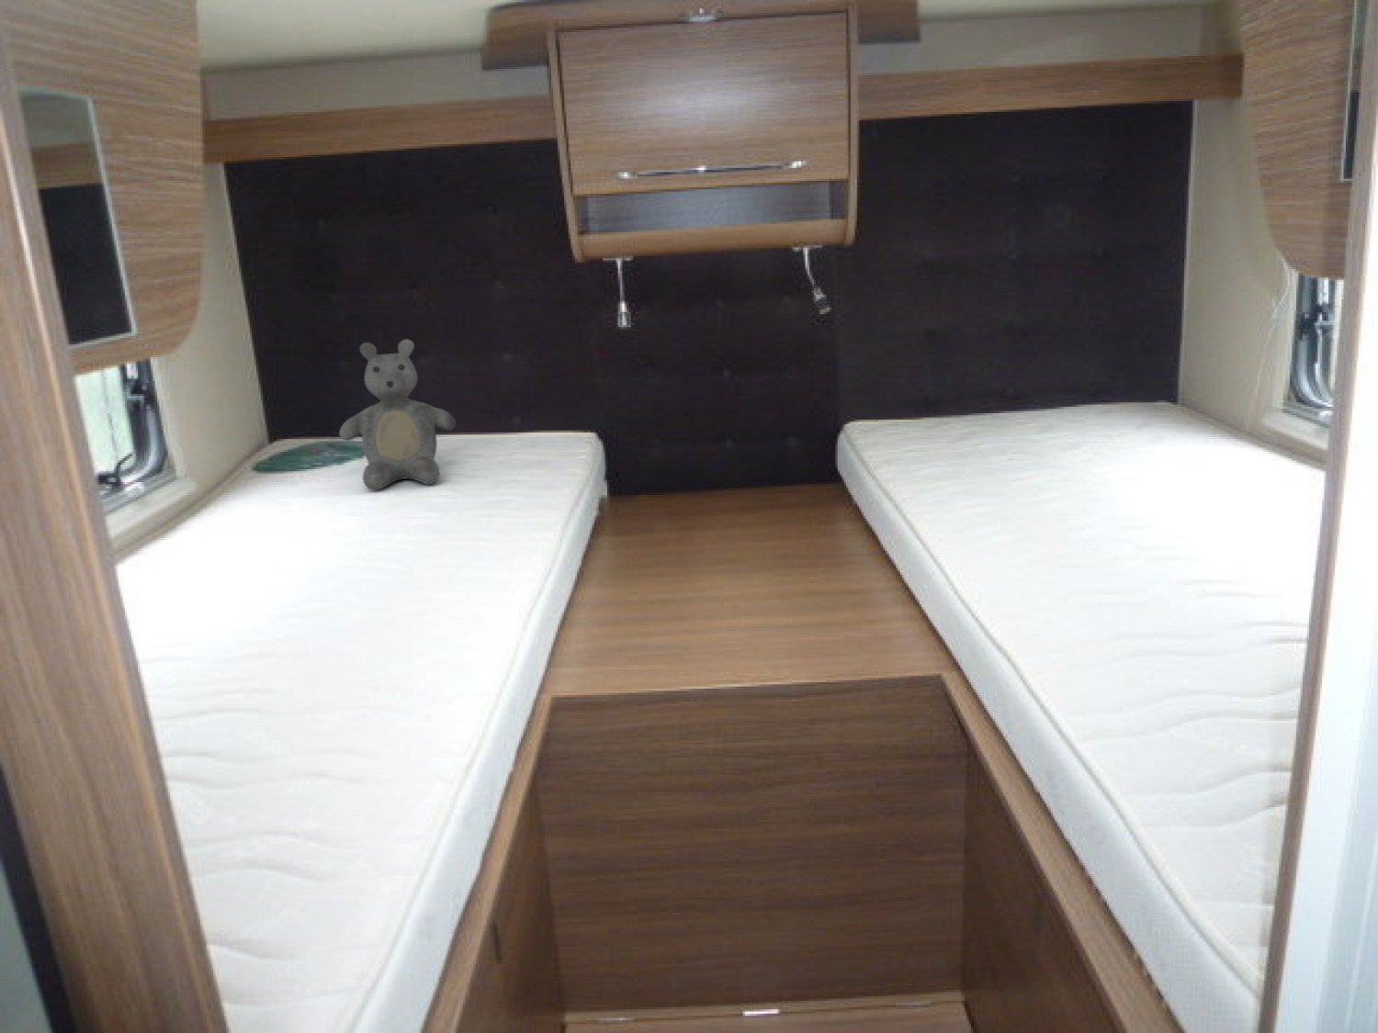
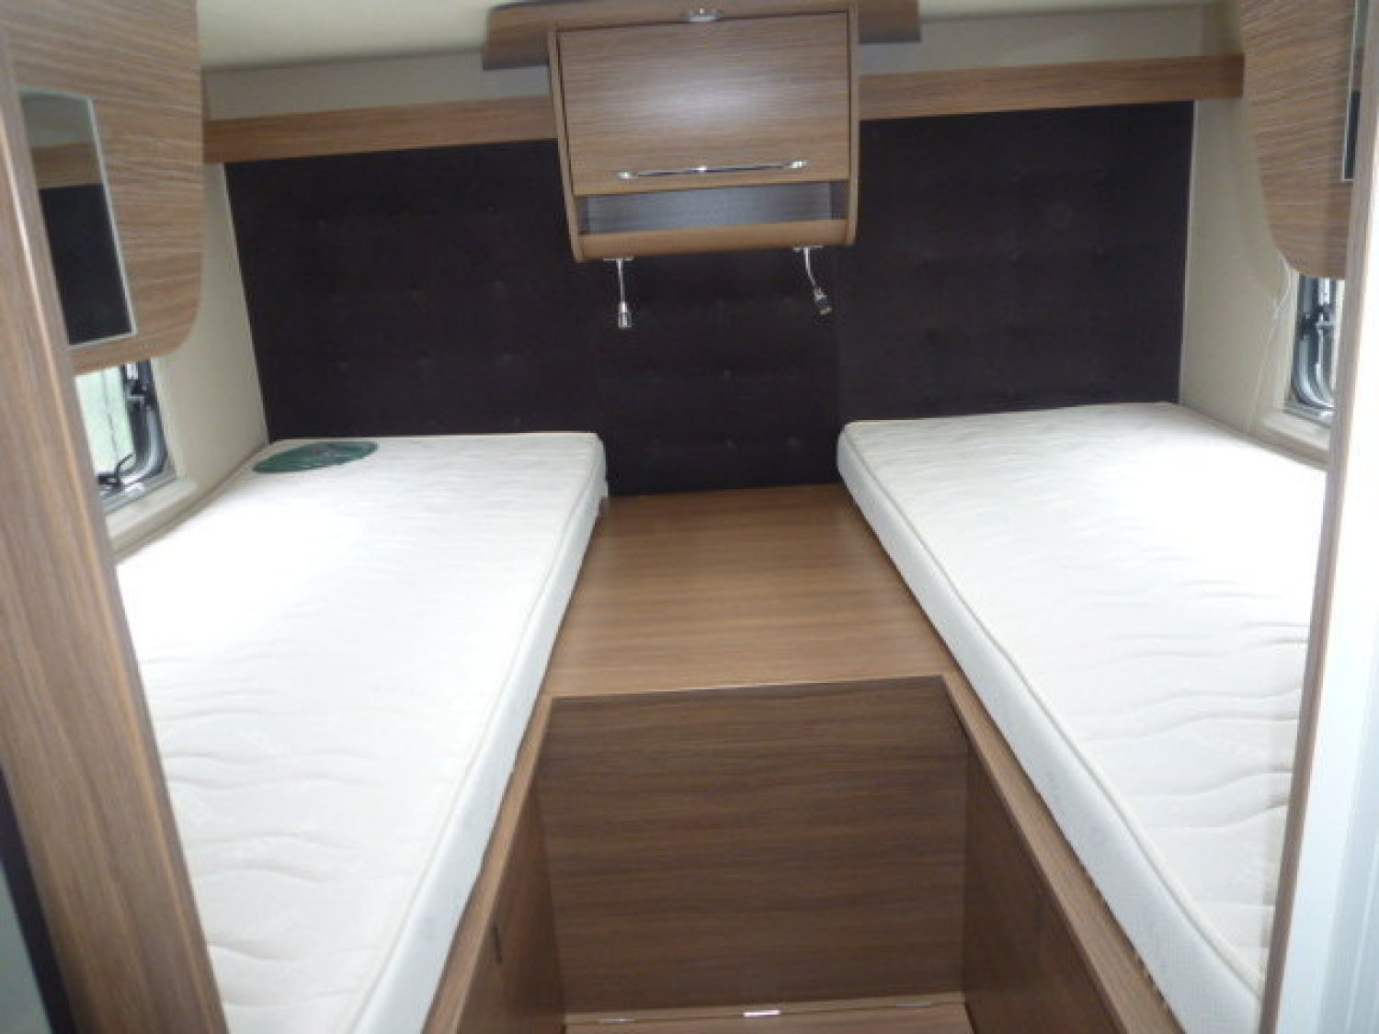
- teddy bear (394, 412)
